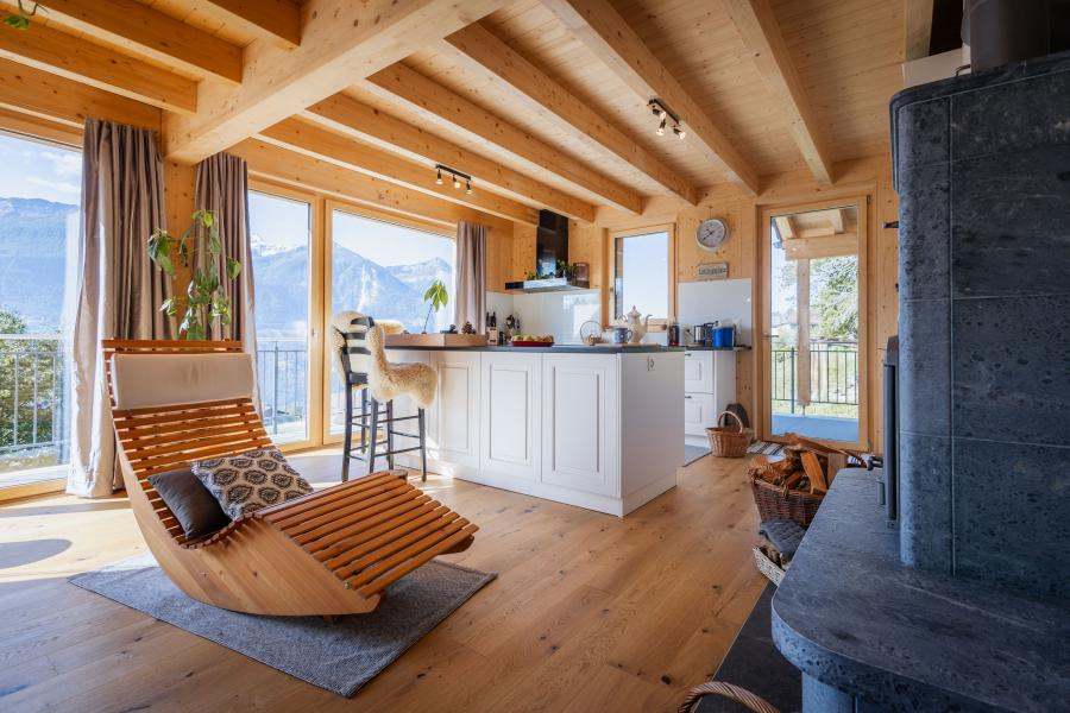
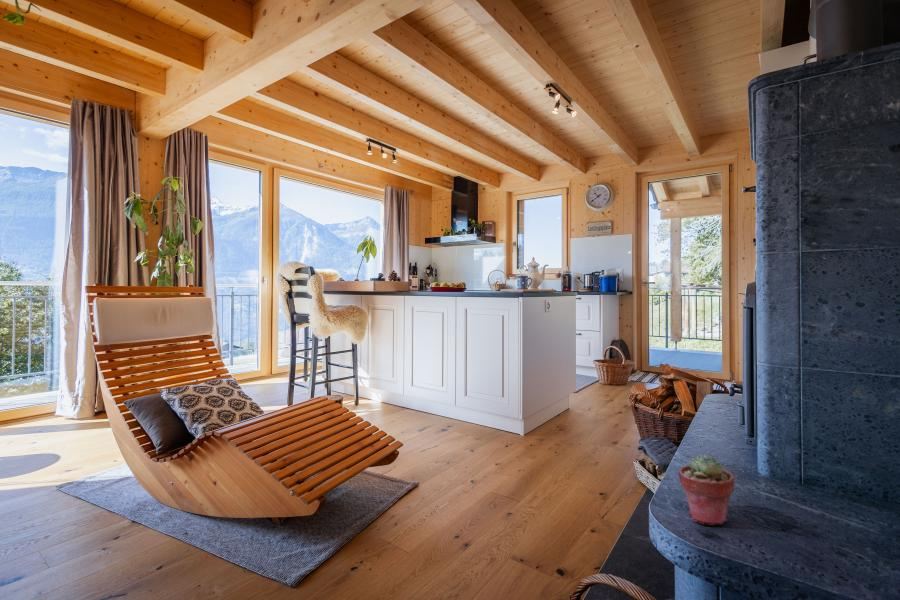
+ potted succulent (706, 486)
